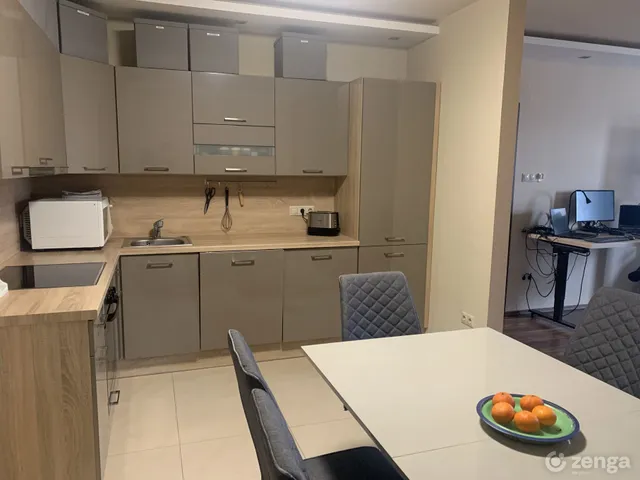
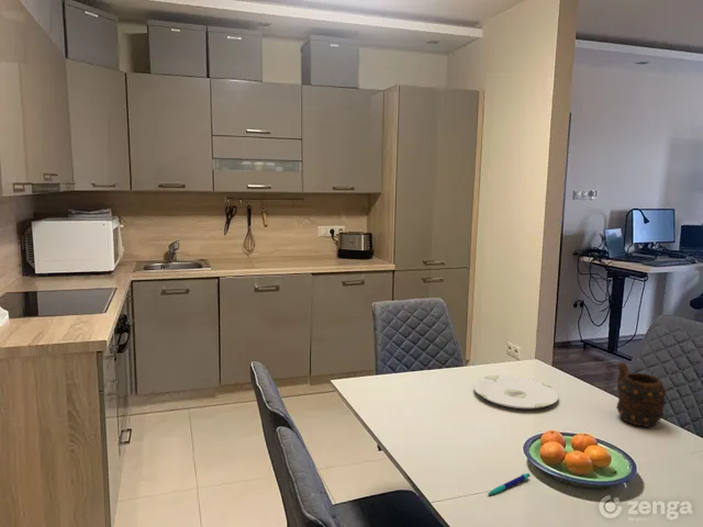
+ plate (514, 393)
+ pen (507, 483)
+ mug (635, 394)
